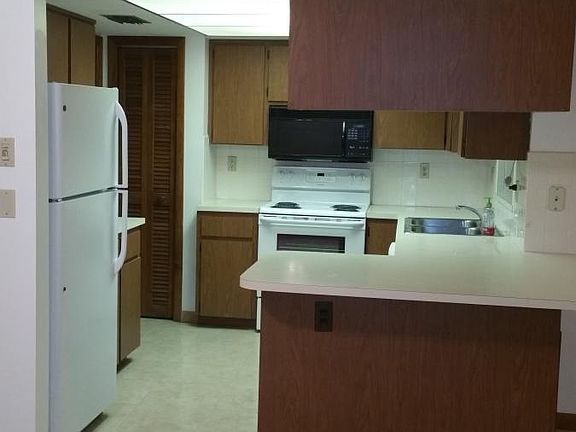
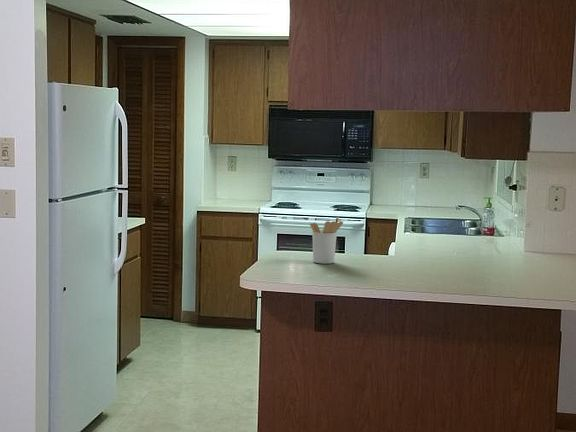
+ utensil holder (327, 240)
